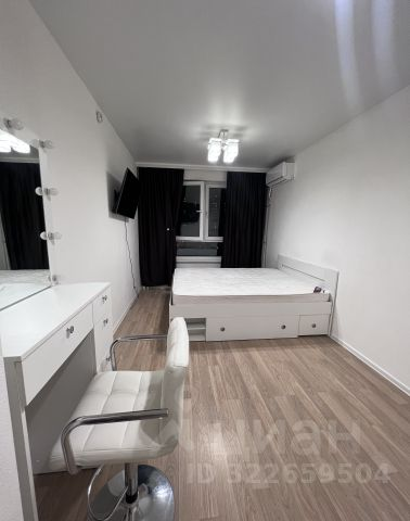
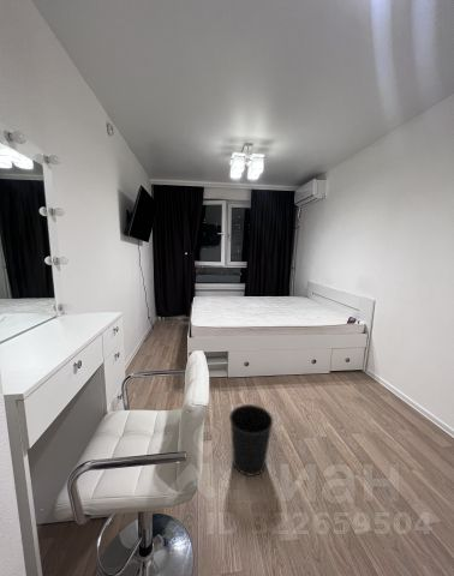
+ wastebasket (250, 439)
